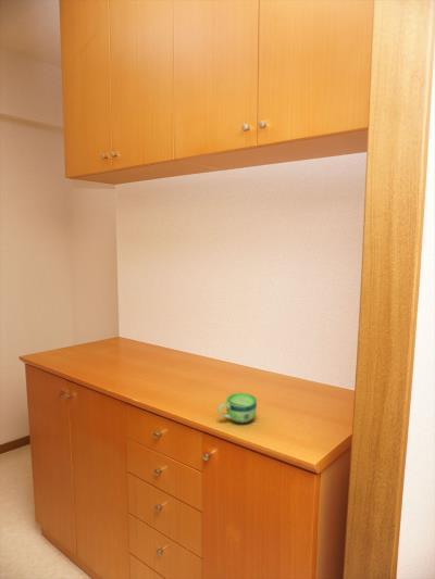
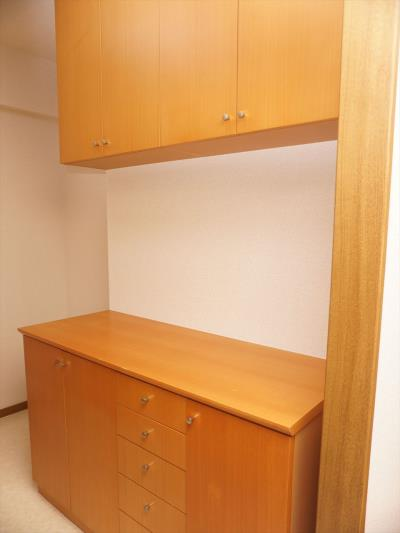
- cup (237, 410)
